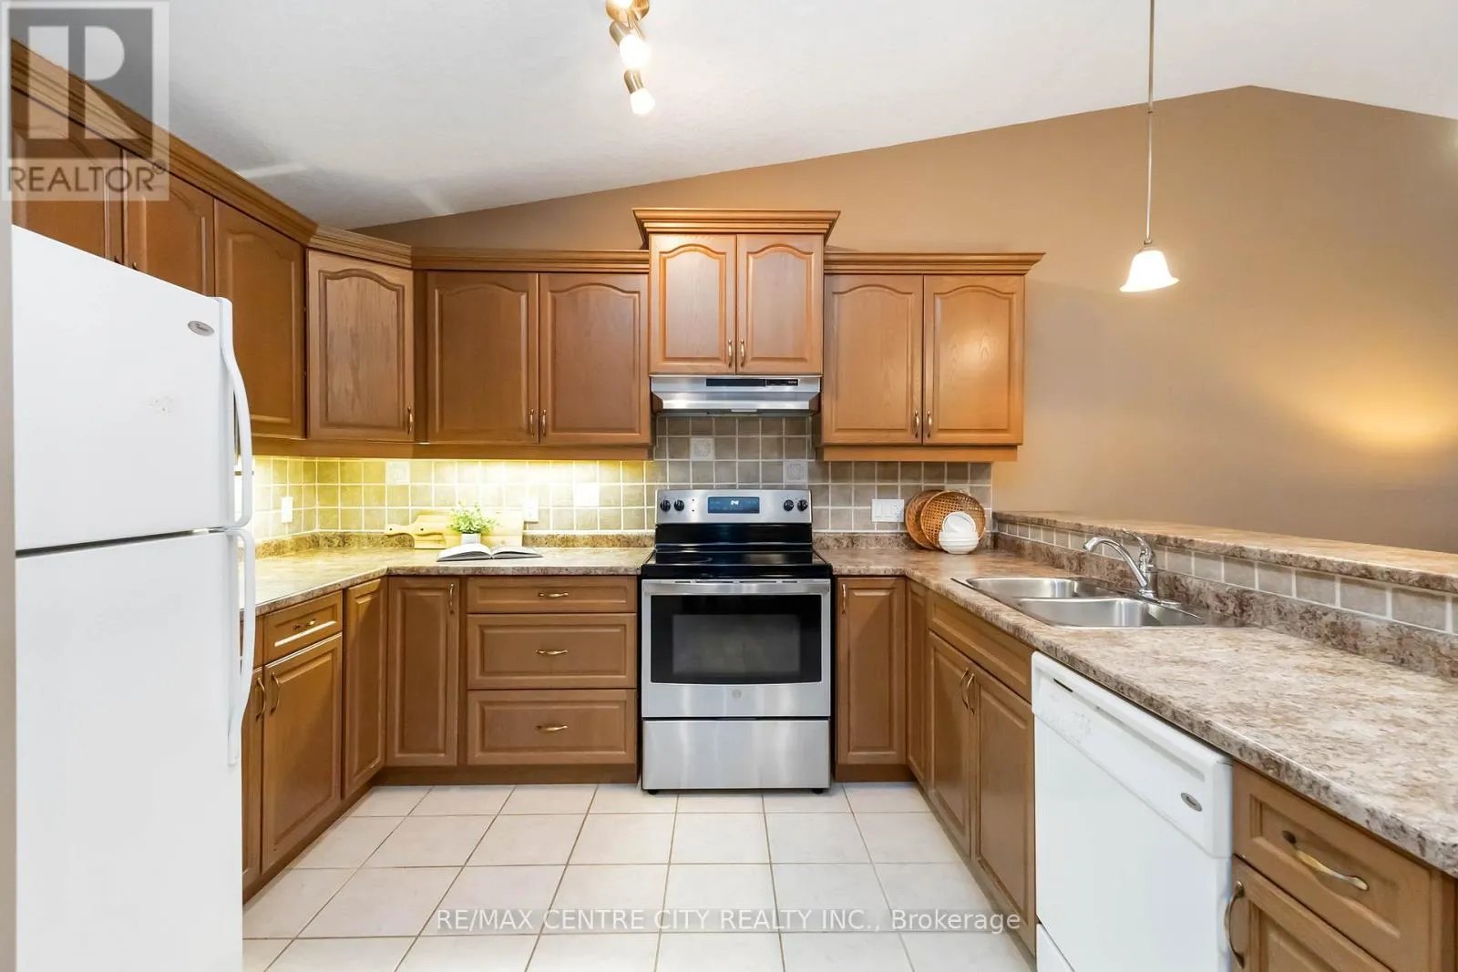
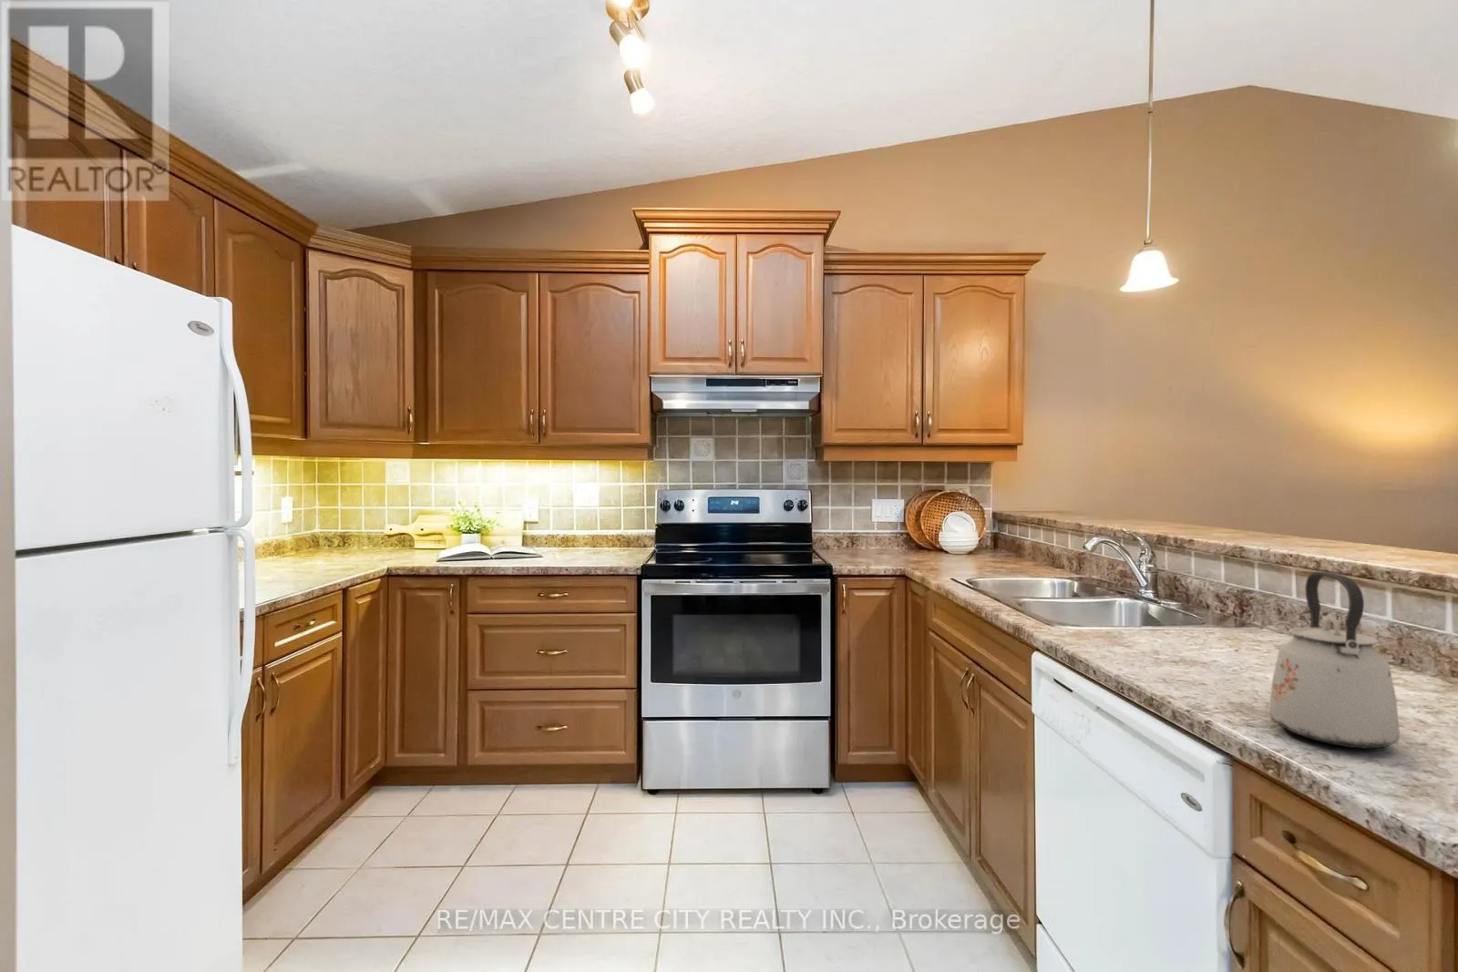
+ kettle (1322, 651)
